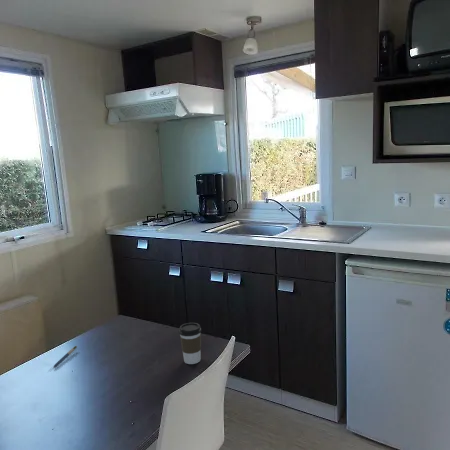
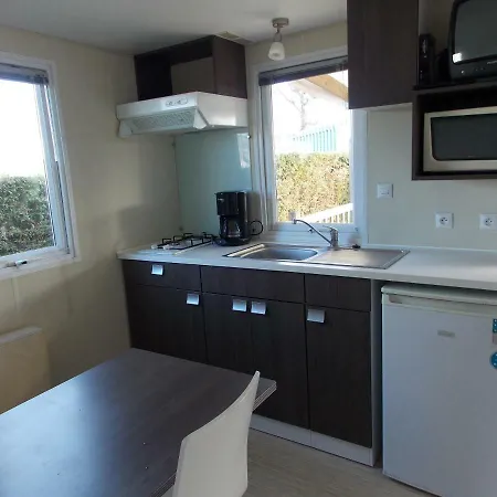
- pen (65, 356)
- coffee cup (191, 343)
